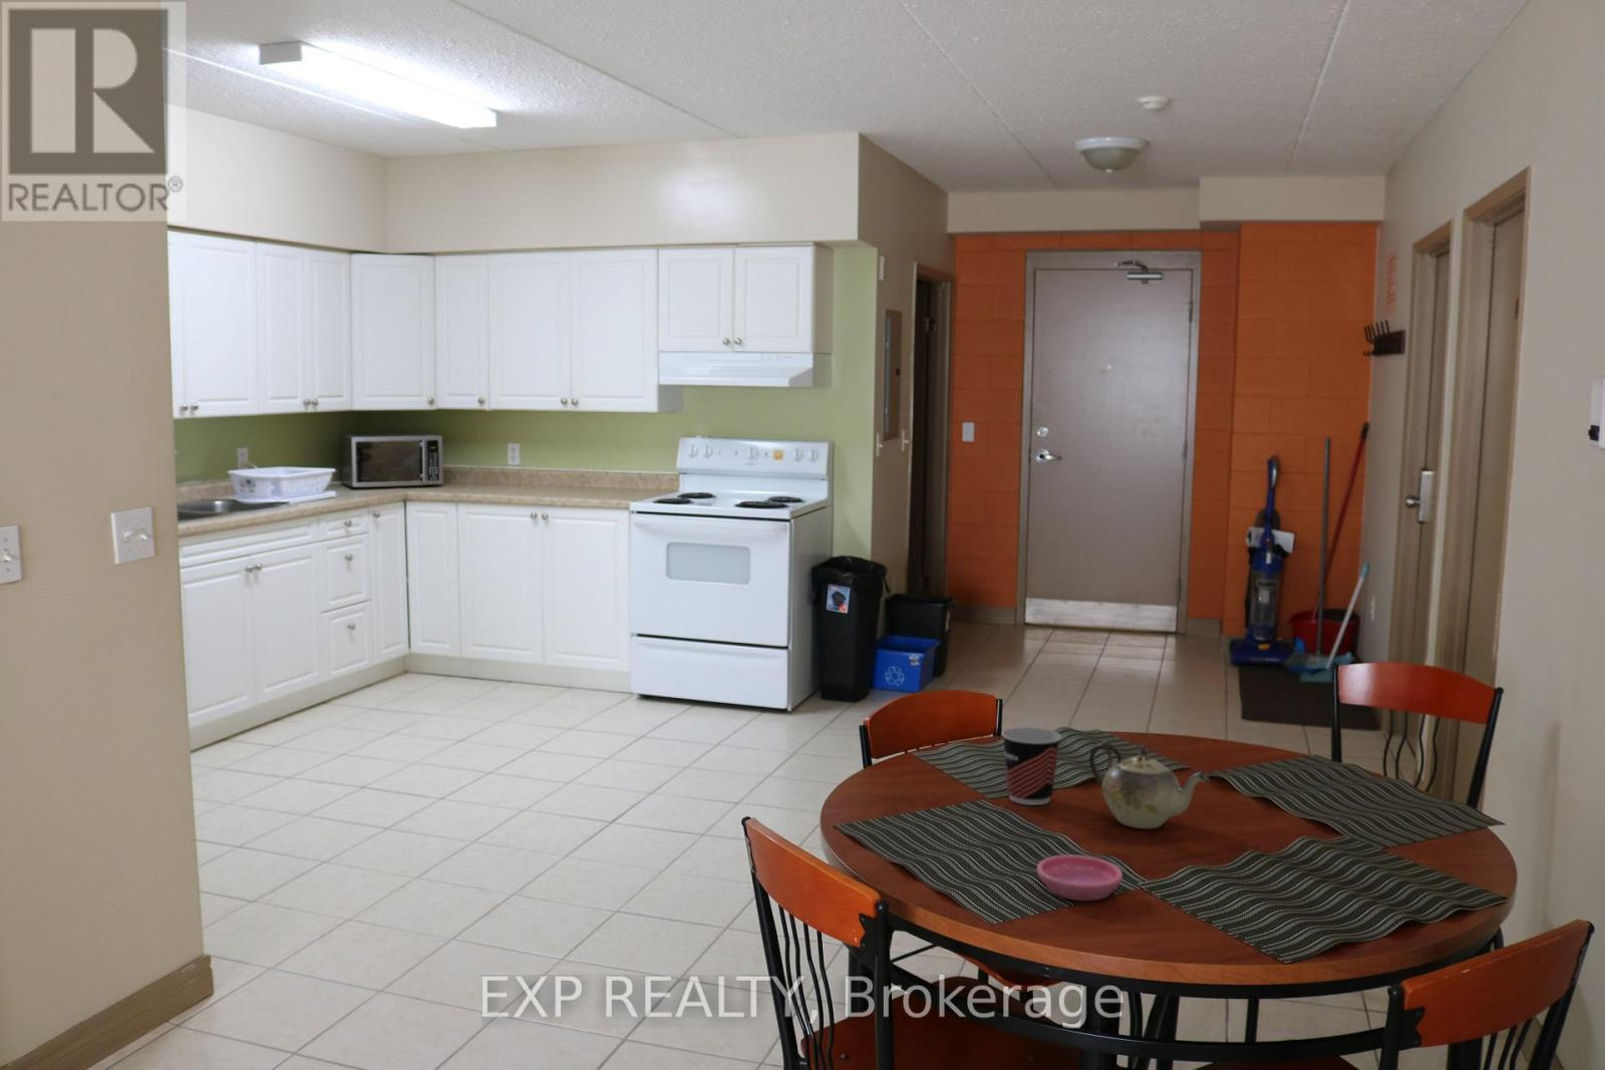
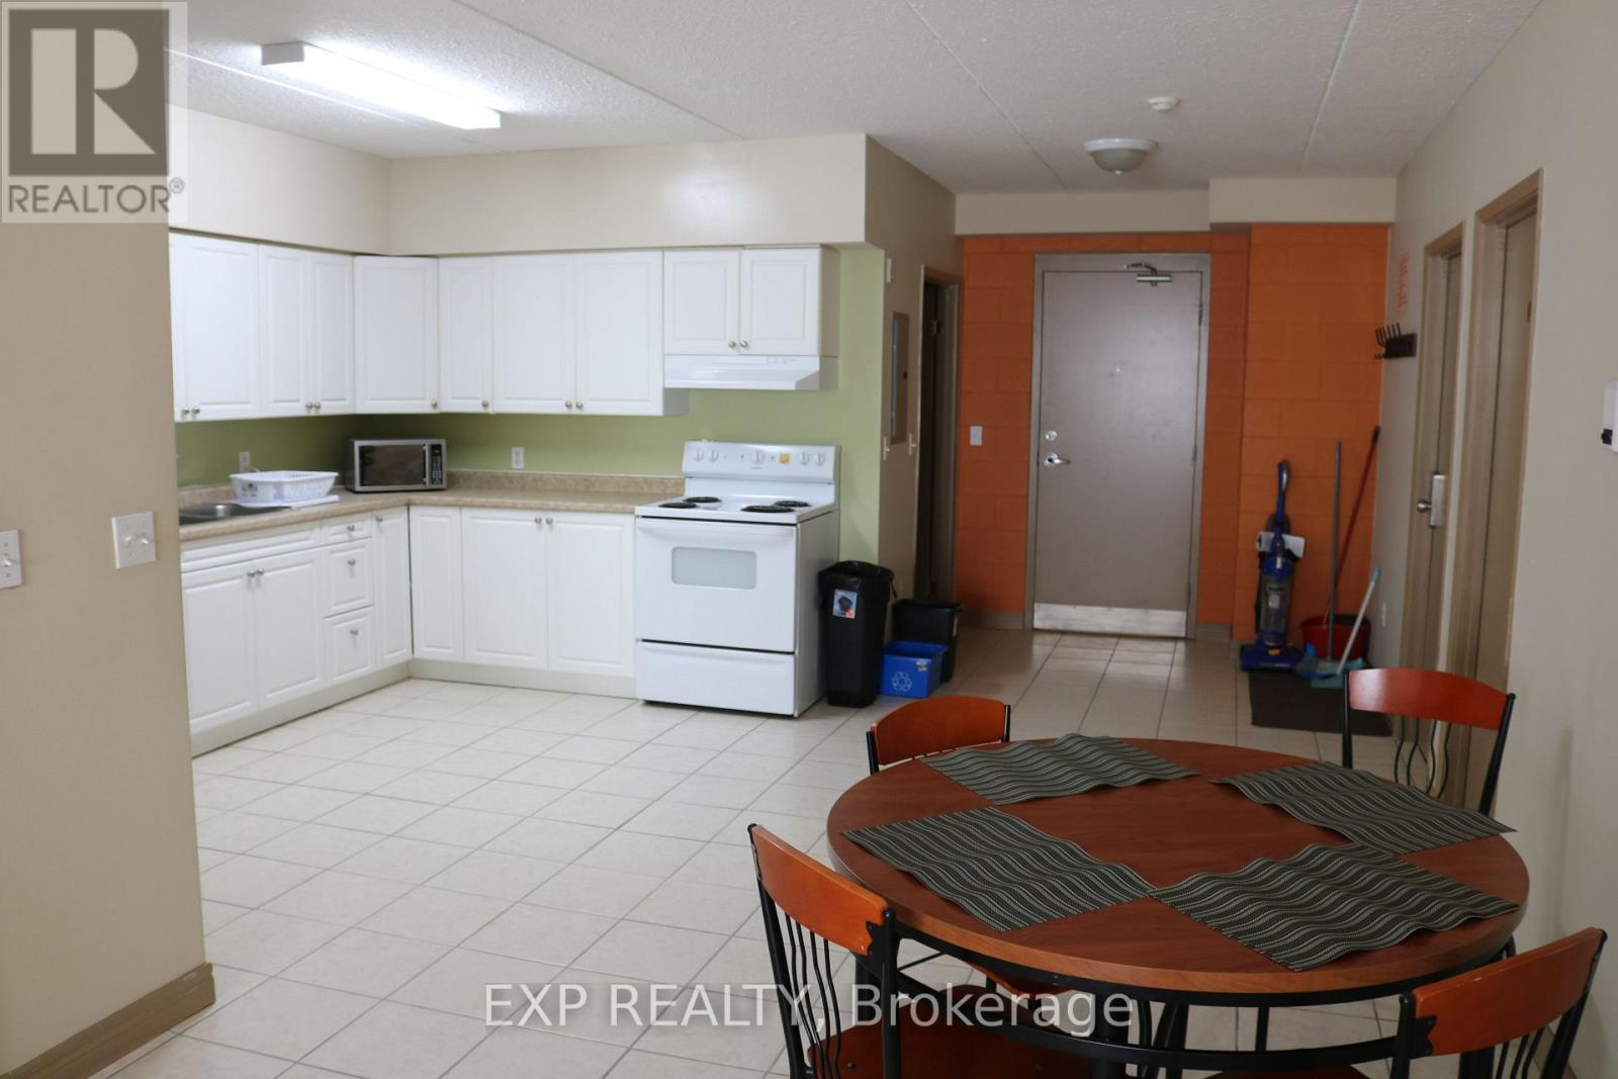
- cup (1031, 767)
- teapot (1148, 785)
- saucer (1078, 879)
